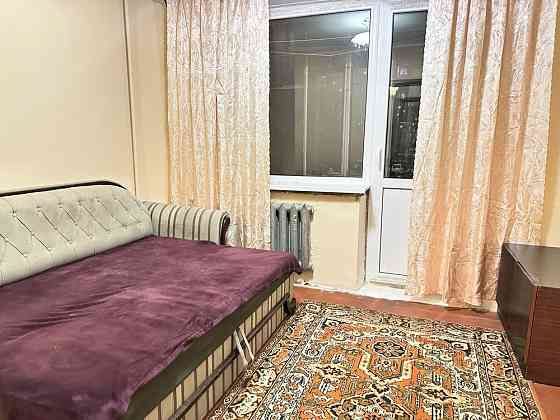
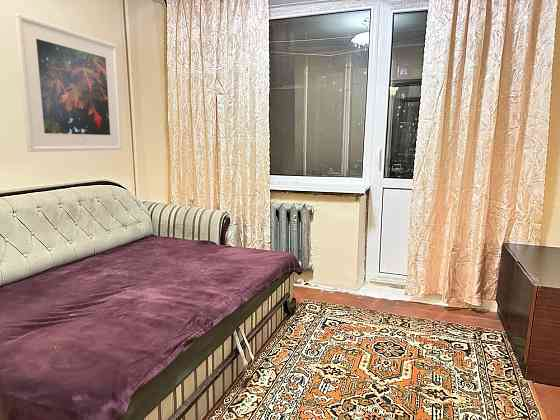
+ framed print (76, 92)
